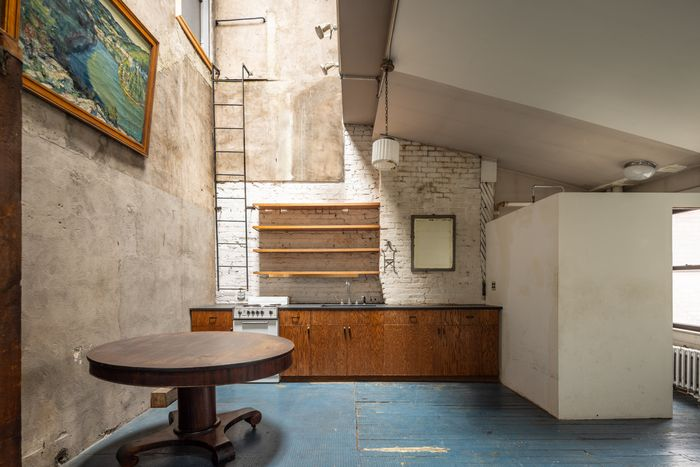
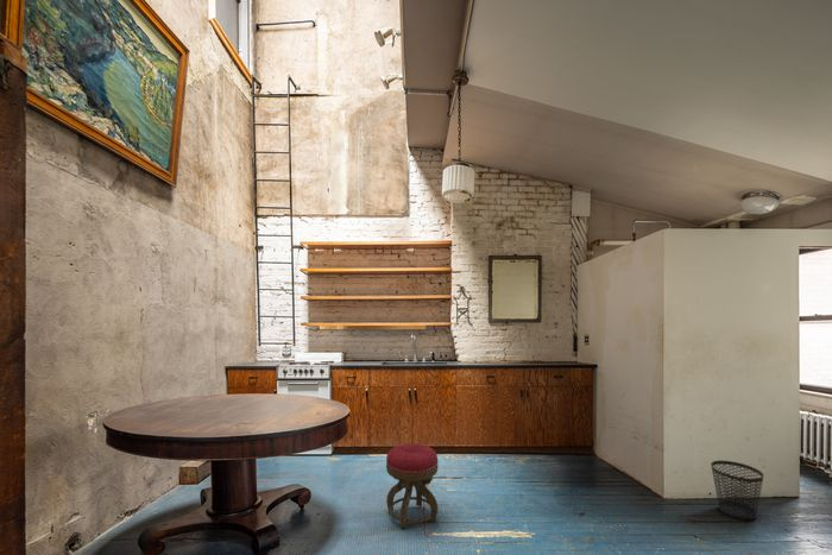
+ stool (411, 483)
+ wastebasket (736, 490)
